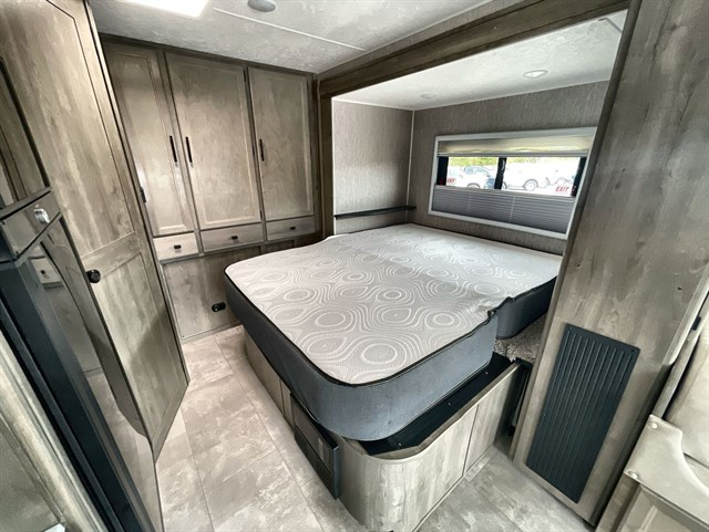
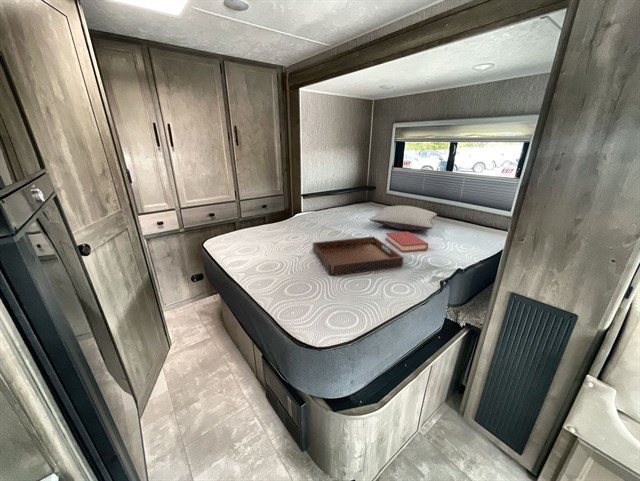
+ hardback book (405, 241)
+ serving tray (354, 253)
+ pillow (404, 216)
